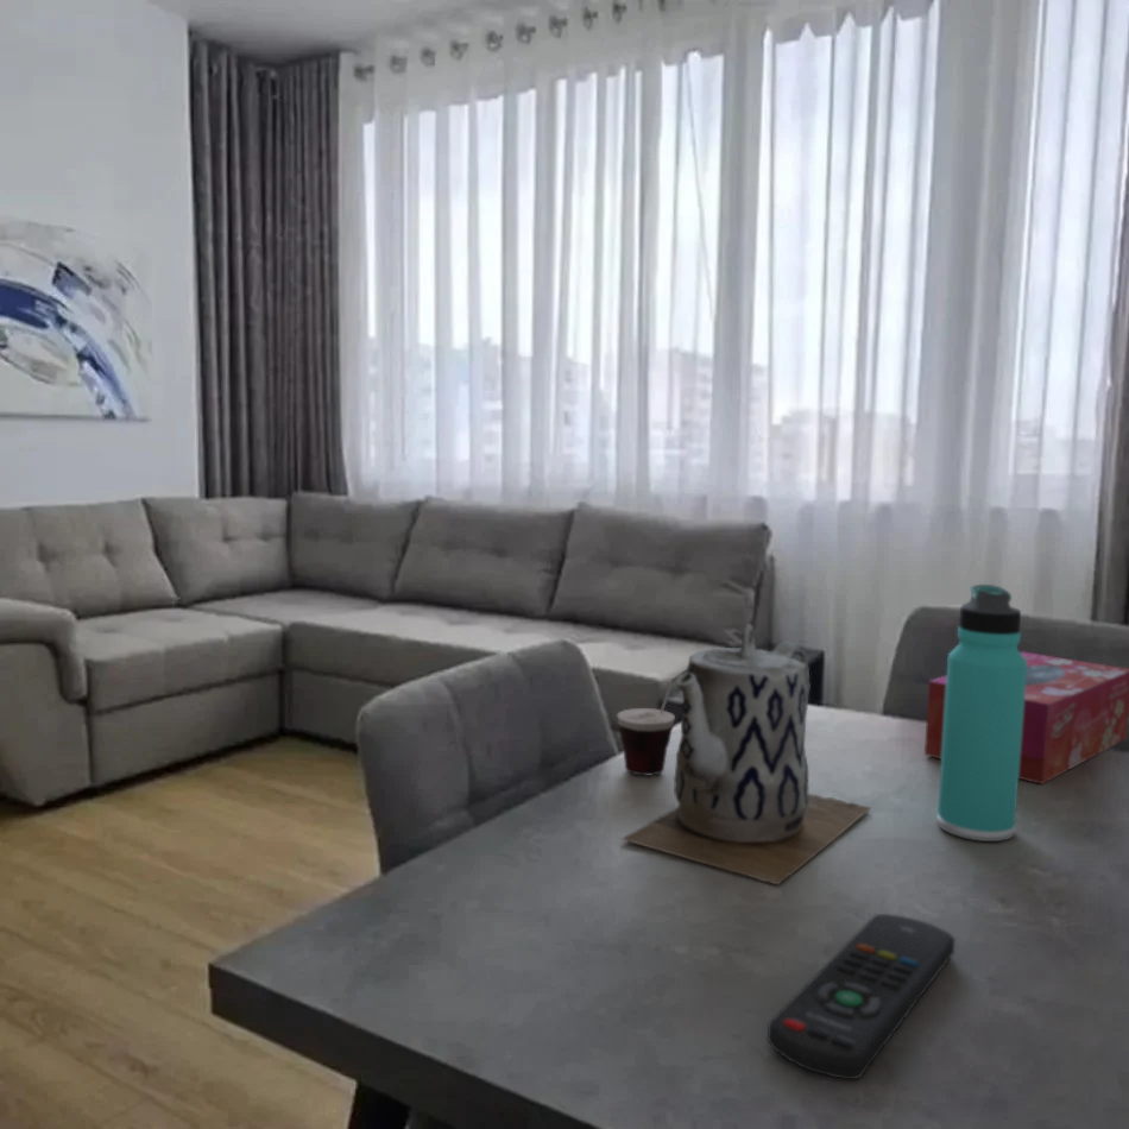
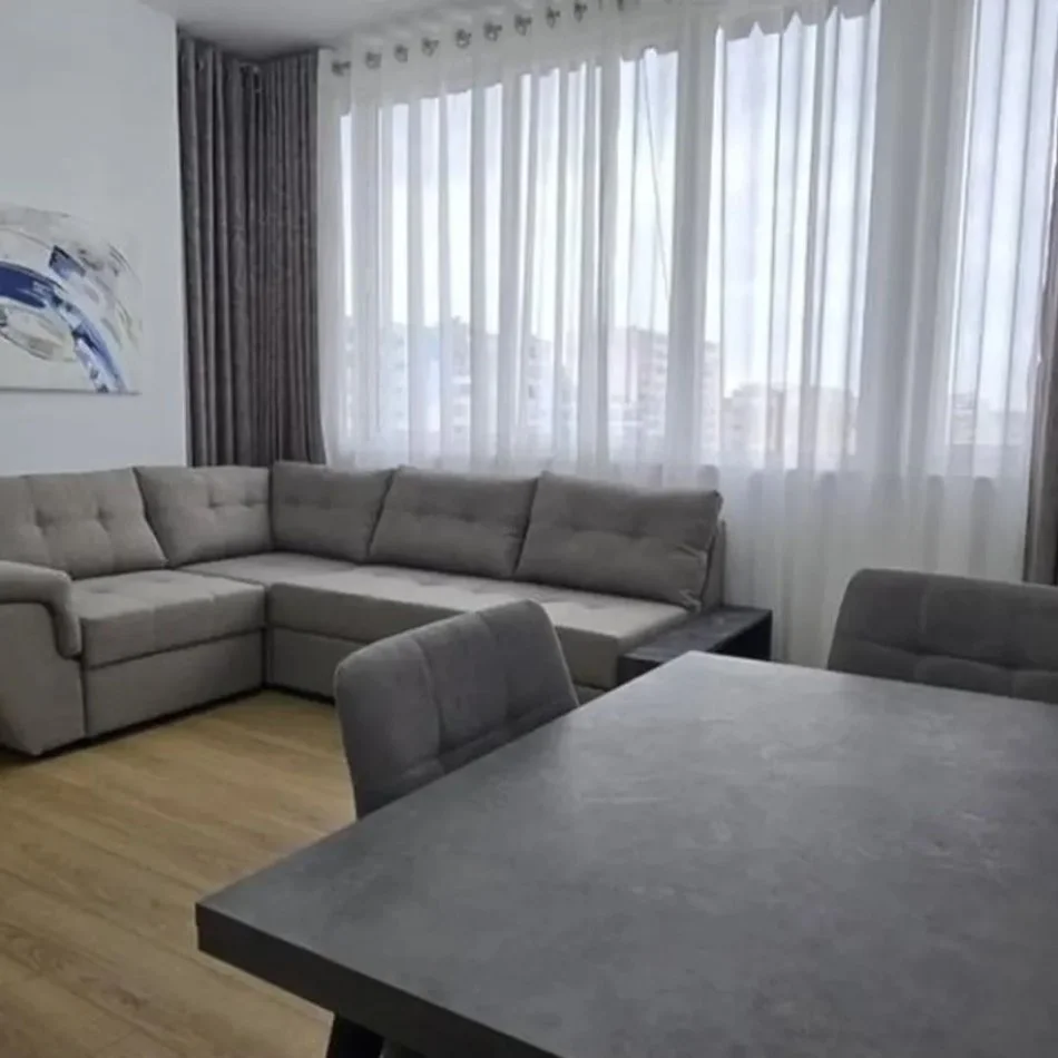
- thermos bottle (983, 709)
- tissue box (1030, 711)
- teapot (756, 725)
- remote control (869, 984)
- cup (660, 719)
